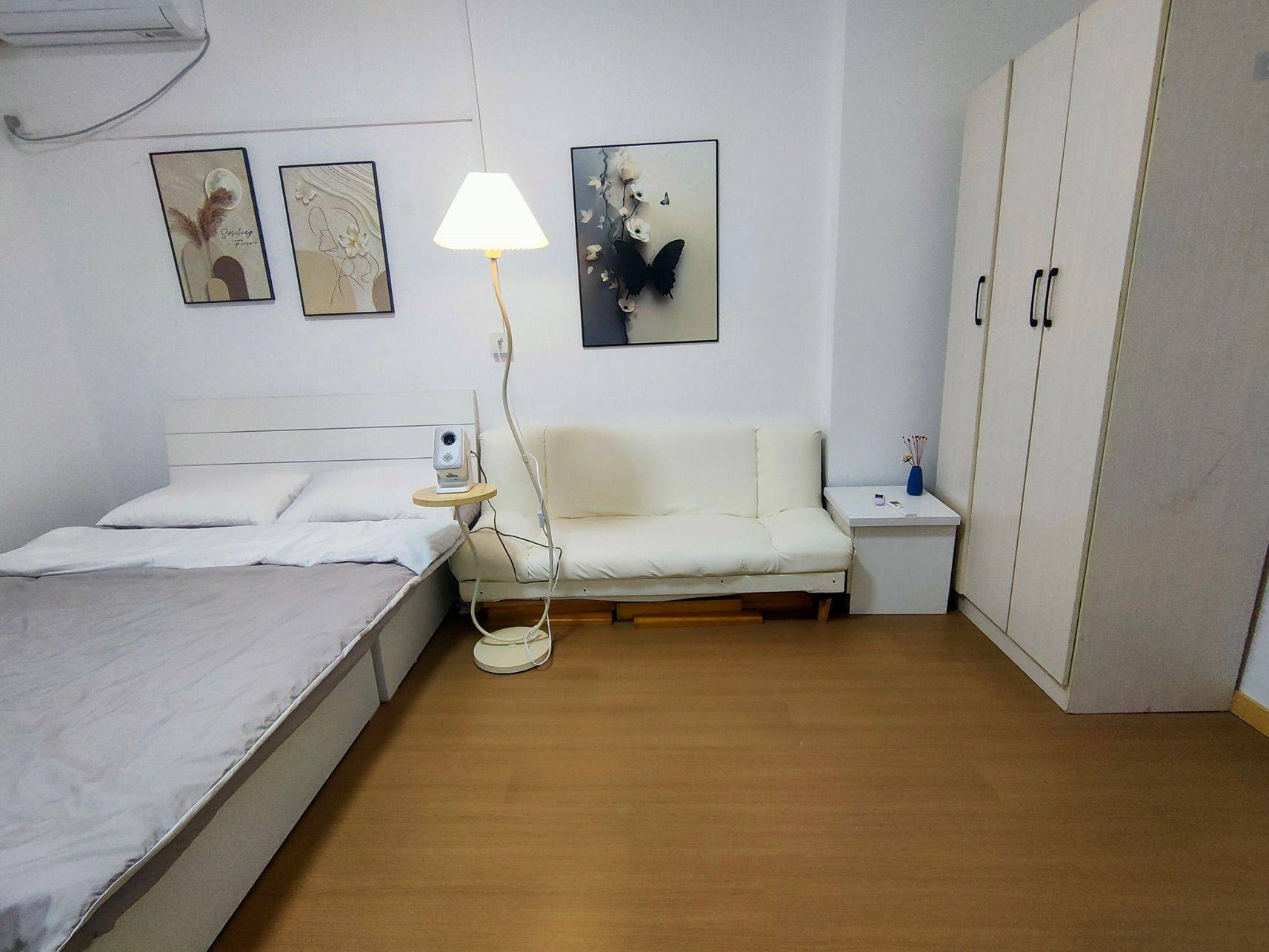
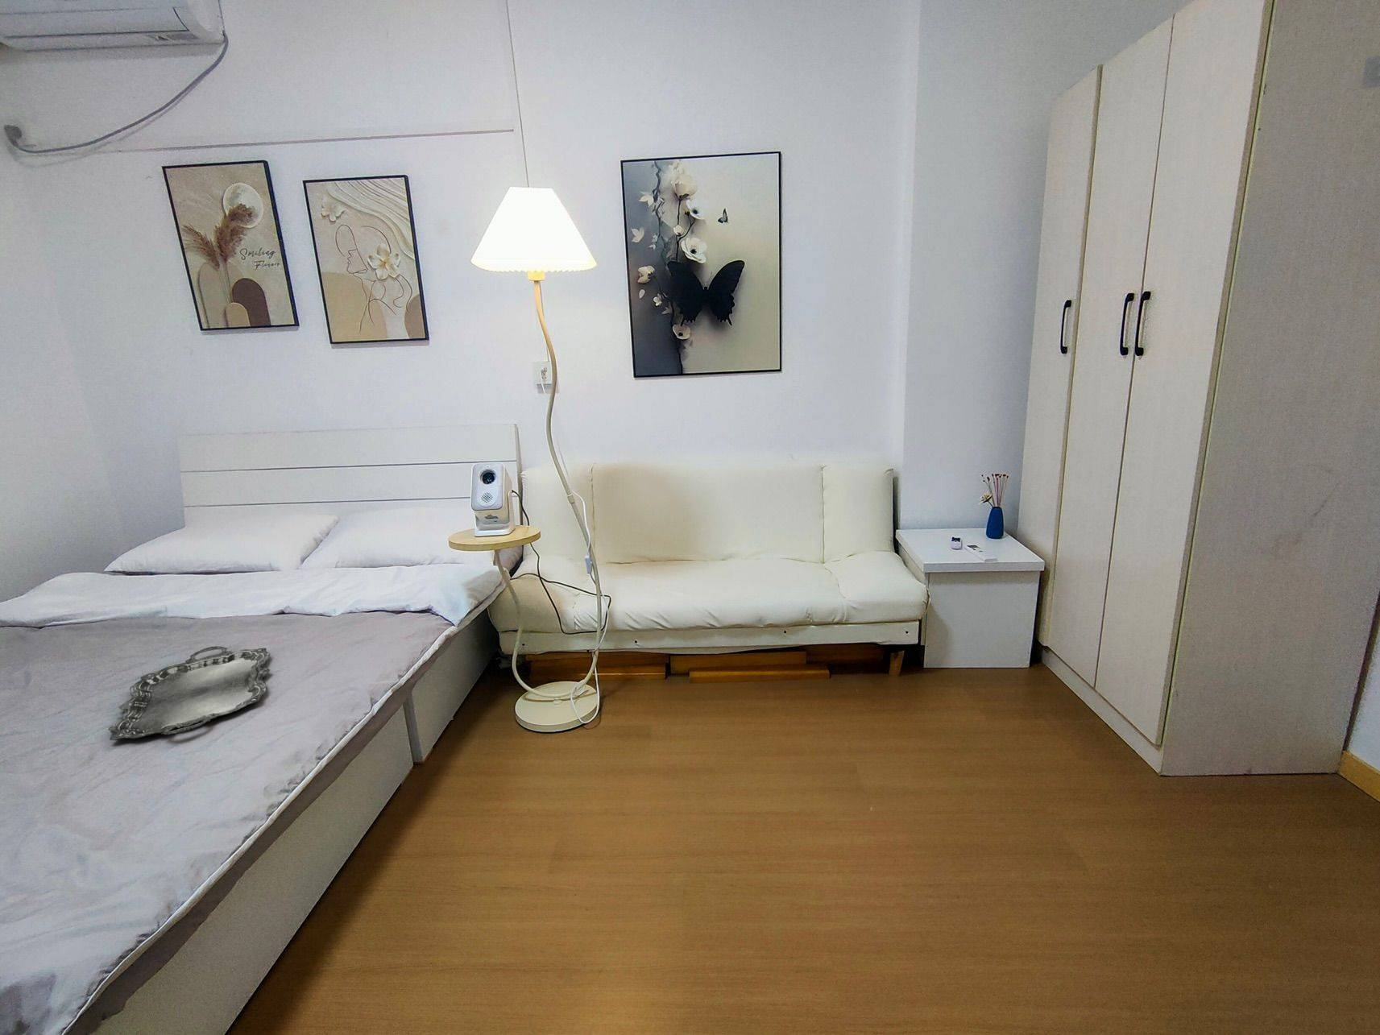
+ serving tray (197, 688)
